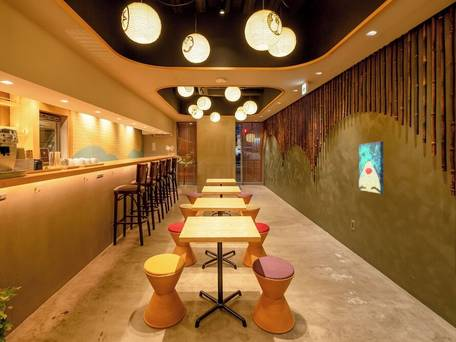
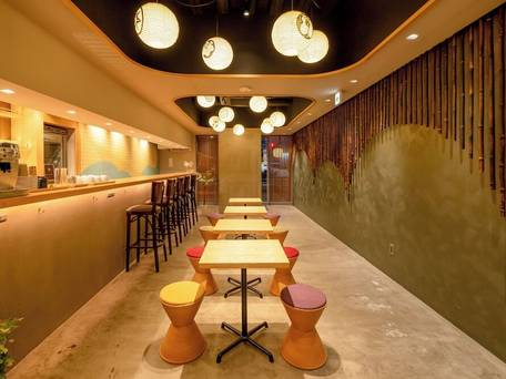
- wall art (370, 167)
